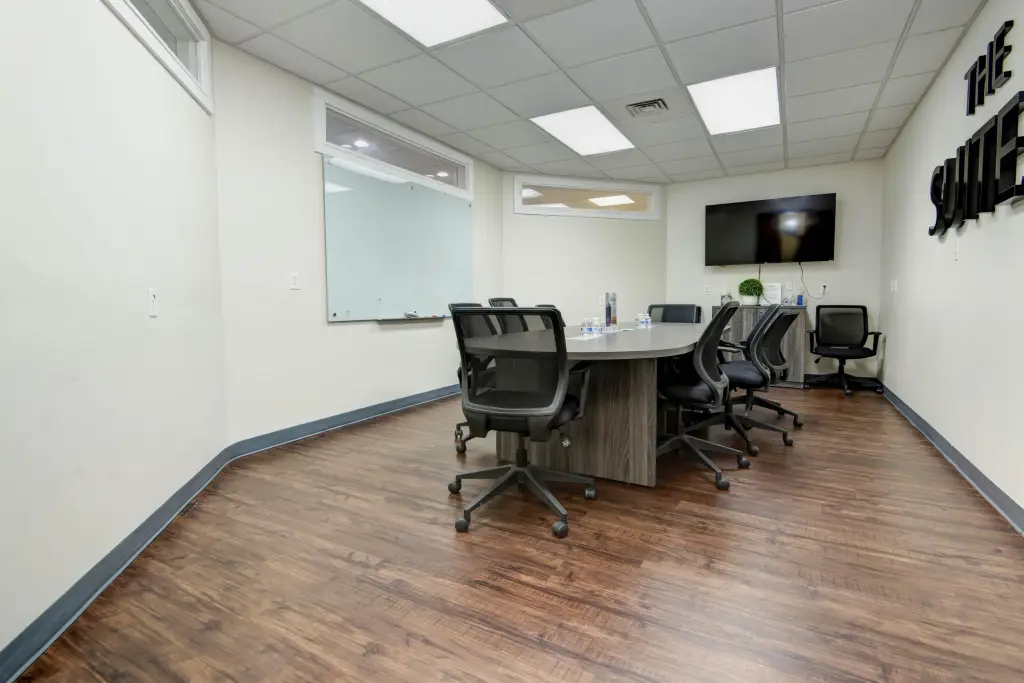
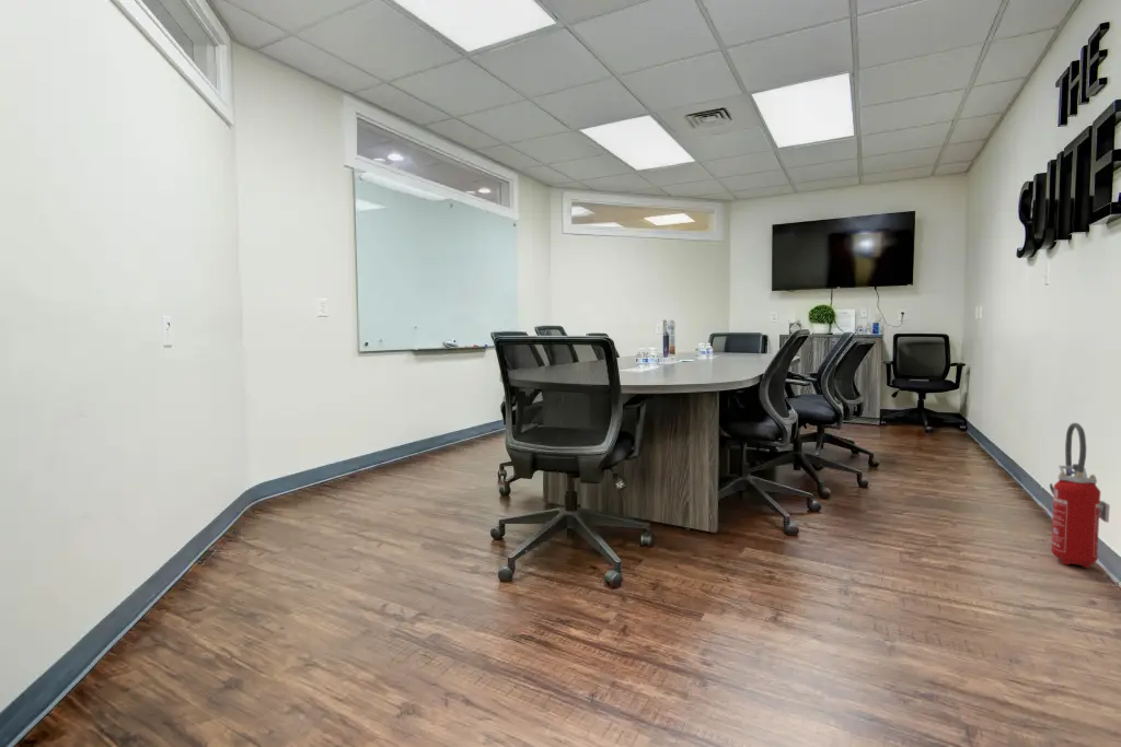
+ fire extinguisher (1077, 492)
